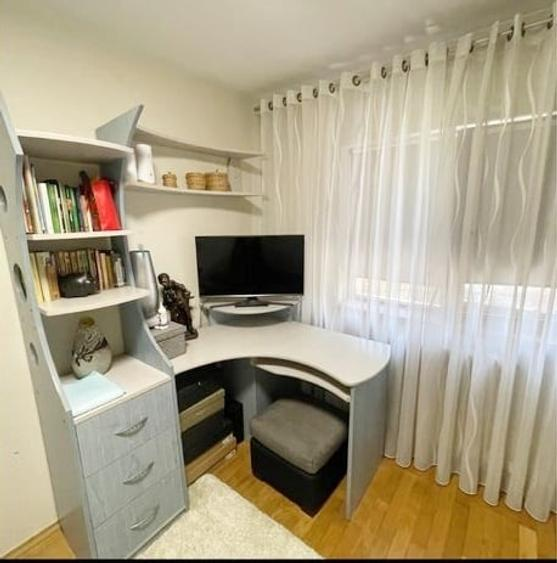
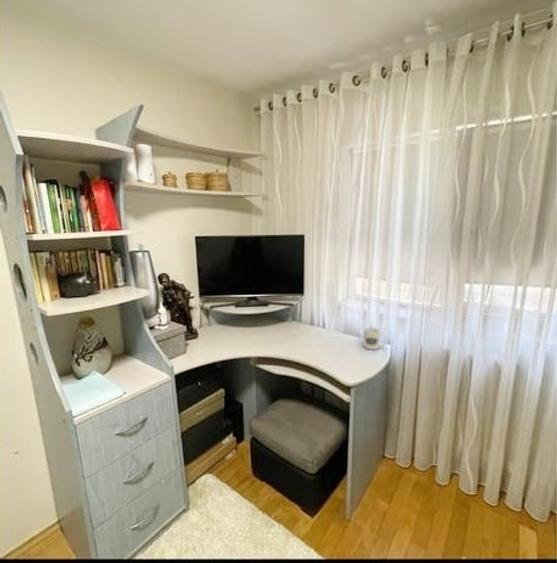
+ mug (374, 338)
